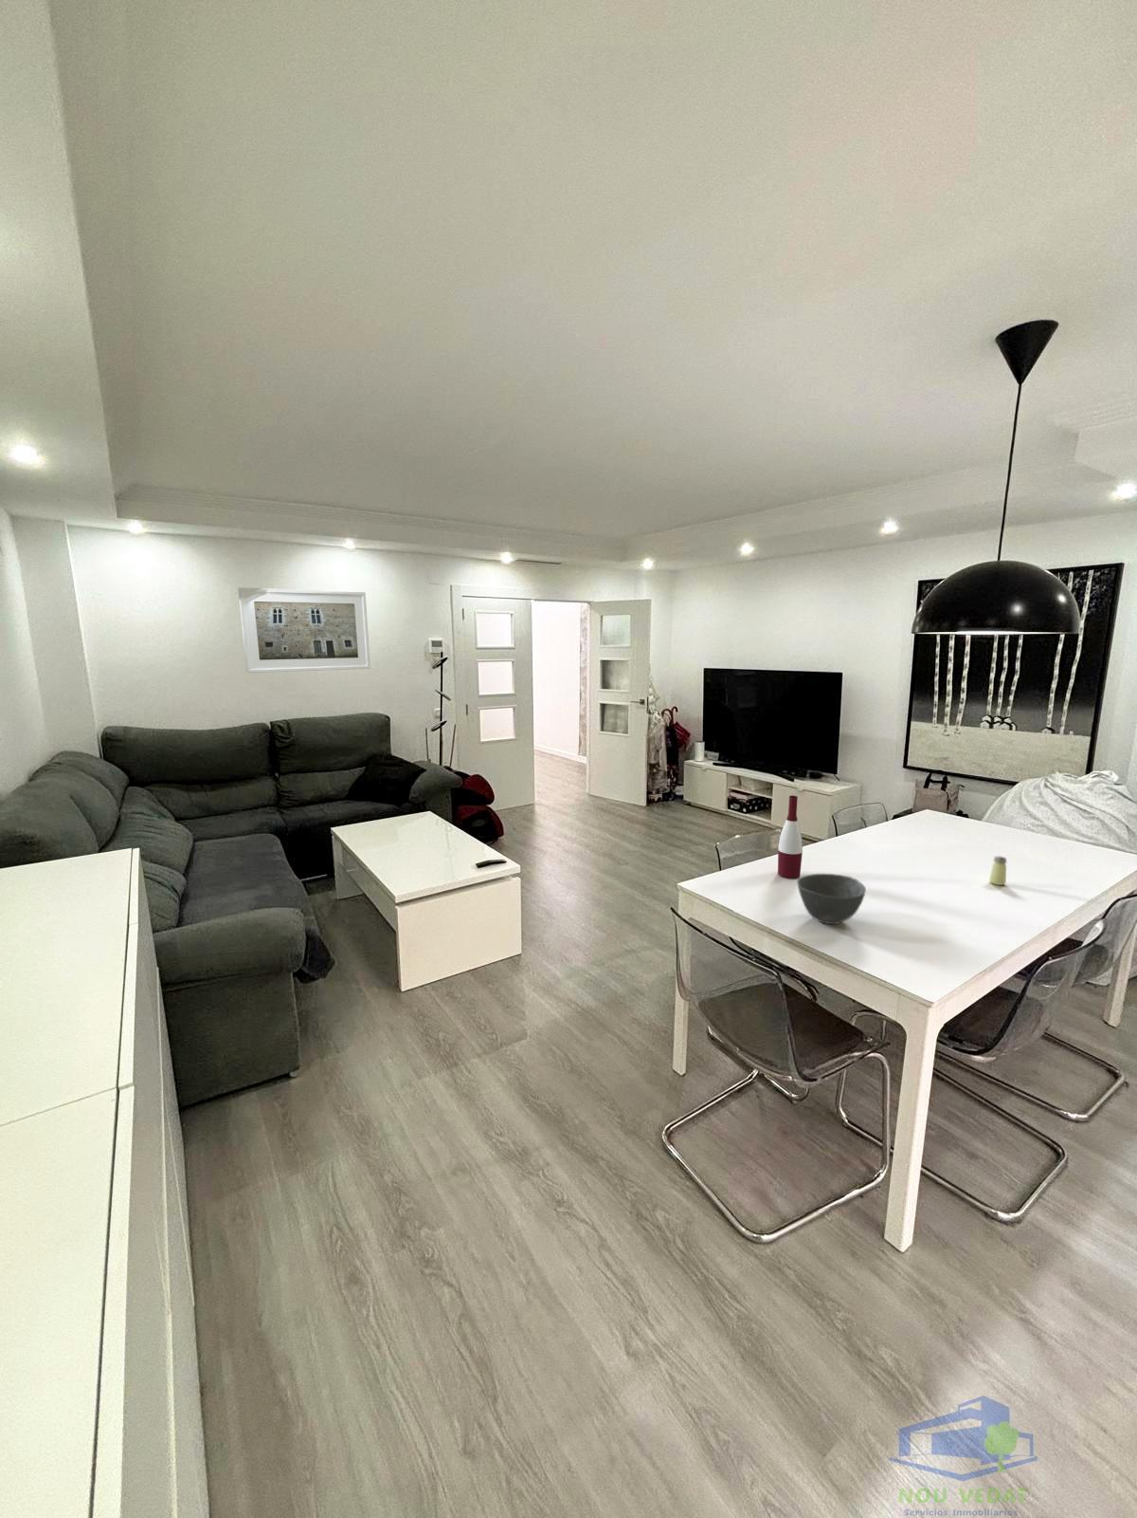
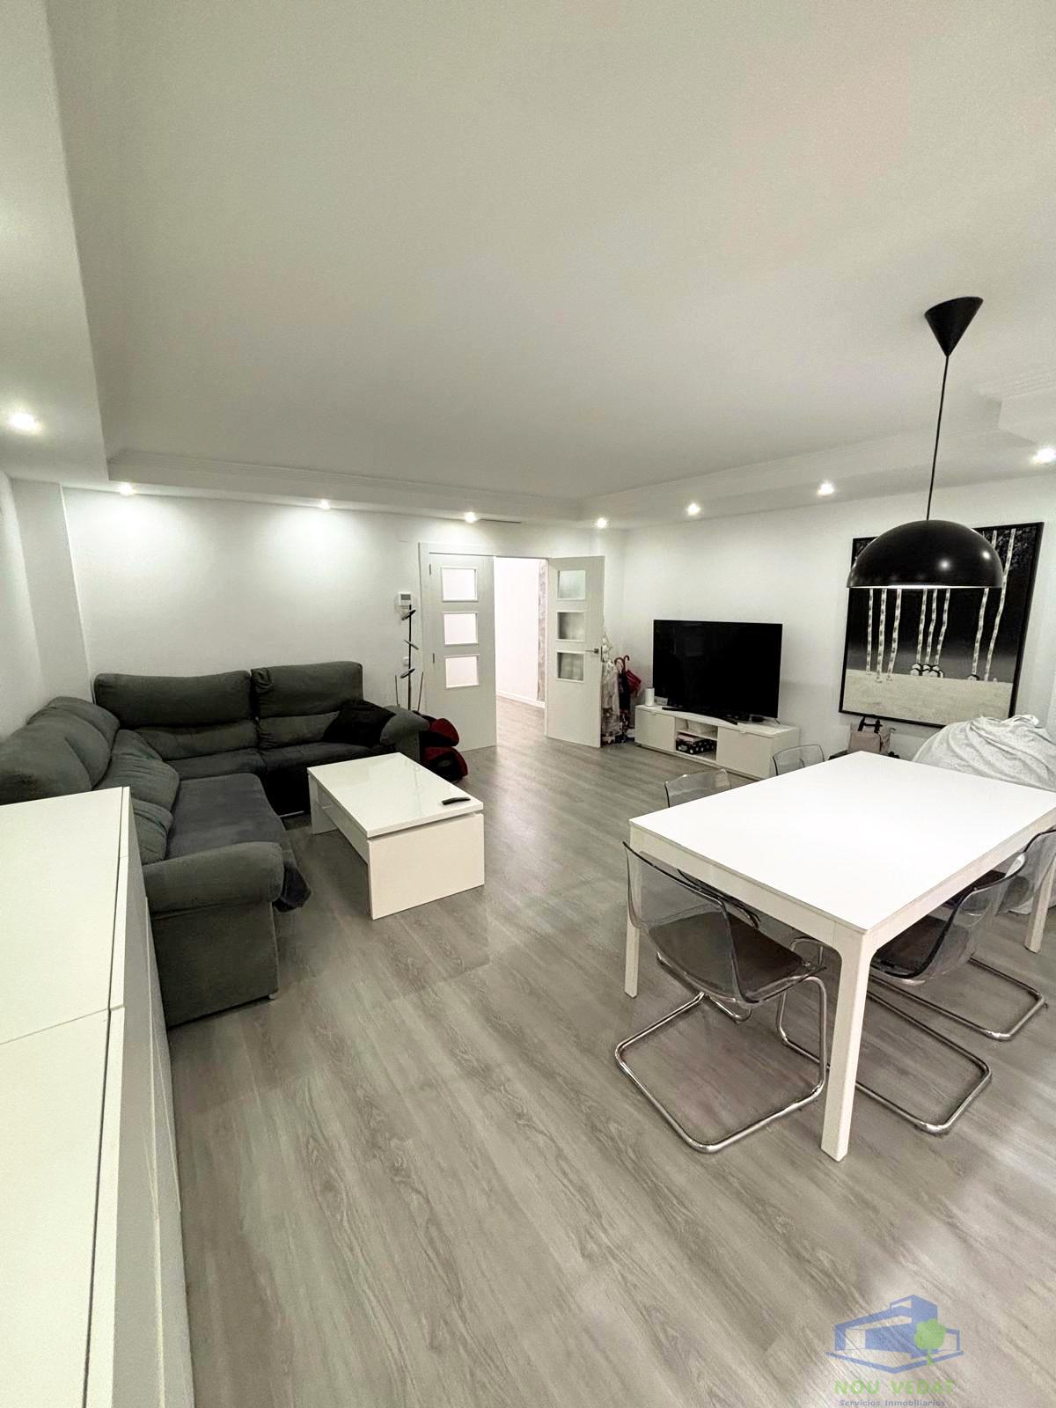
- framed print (308, 630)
- saltshaker (998, 870)
- bowl (829, 901)
- alcohol (791, 835)
